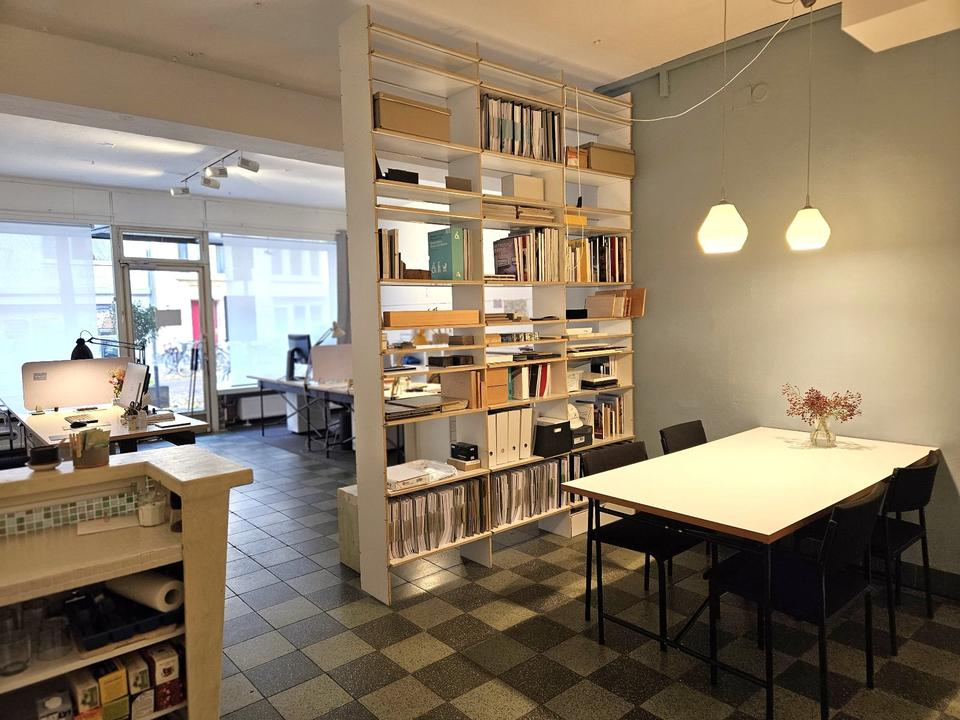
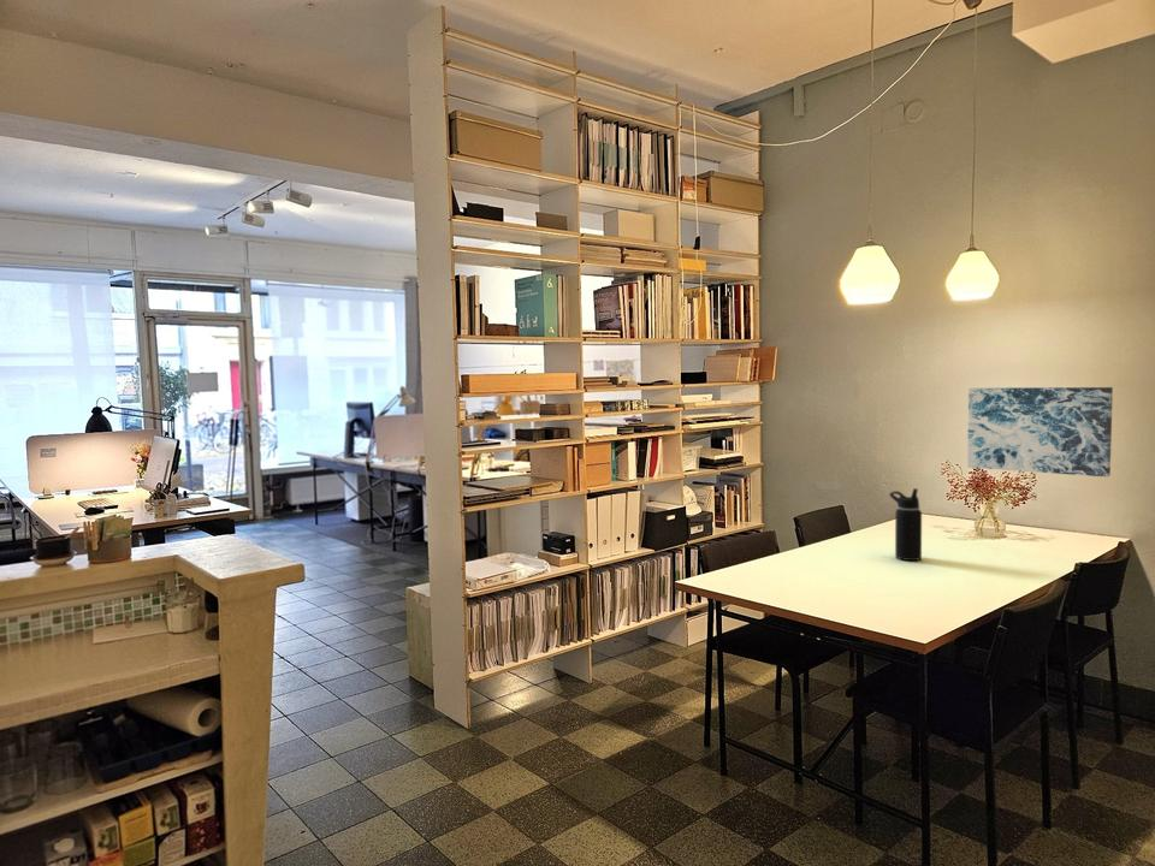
+ water bottle (905, 522)
+ wall art (1035, 429)
